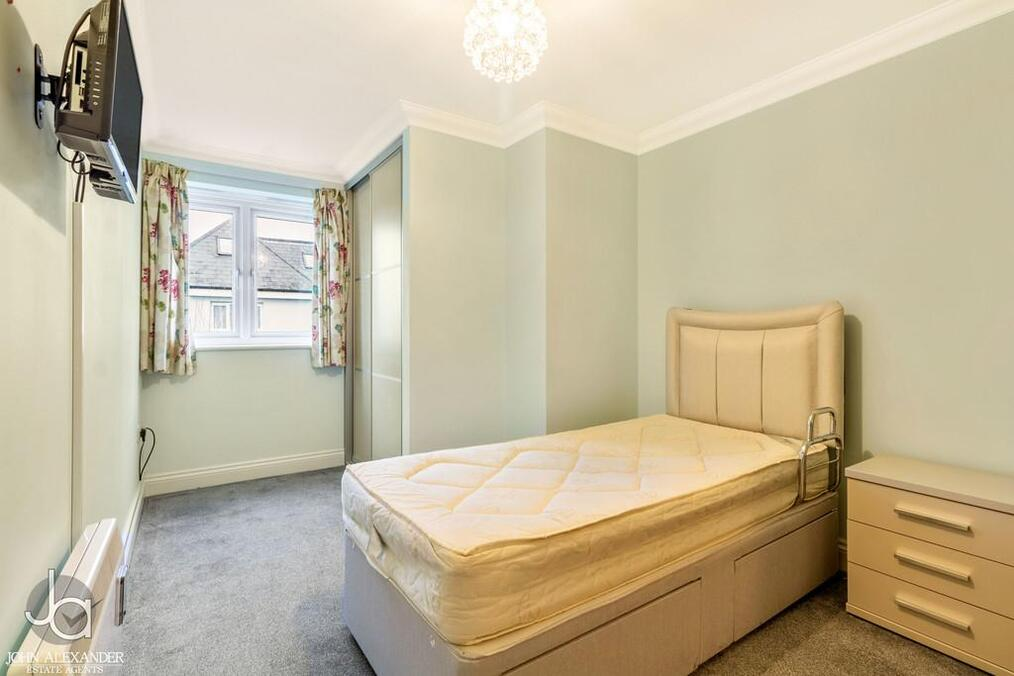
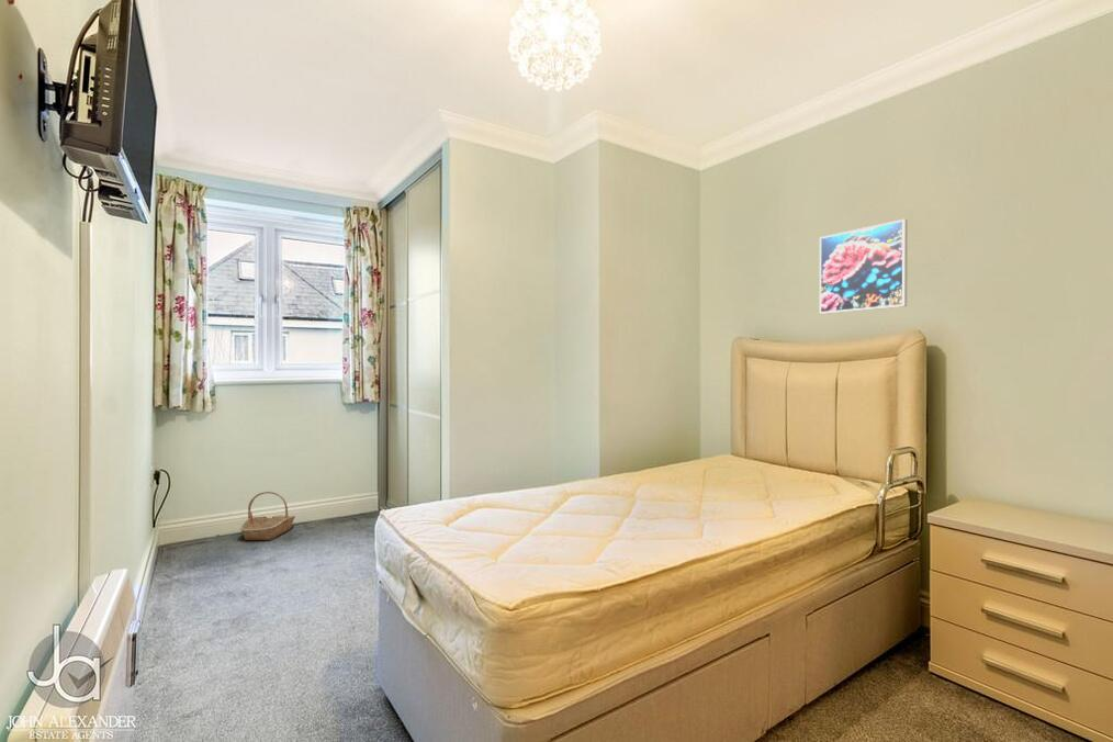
+ basket (265, 516)
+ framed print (861, 269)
